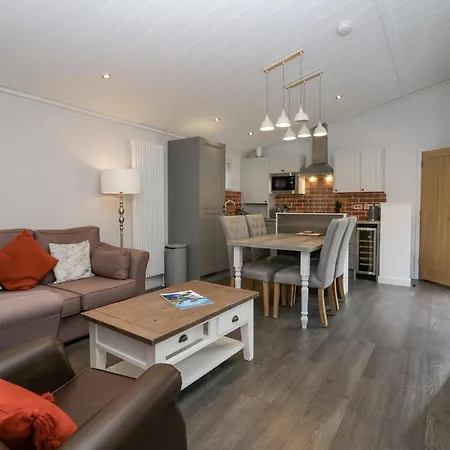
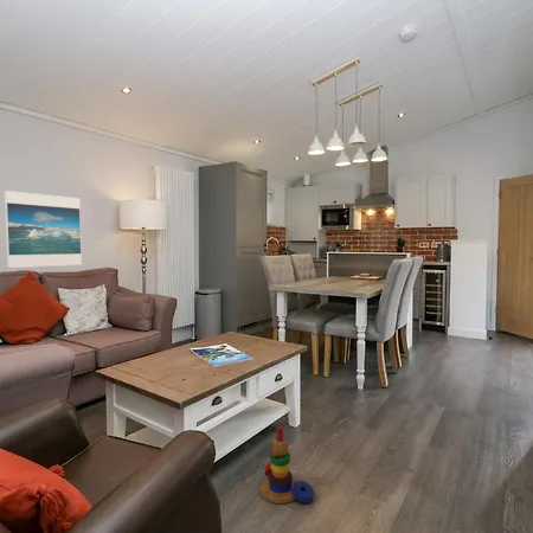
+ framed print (45, 230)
+ stacking toy (284, 457)
